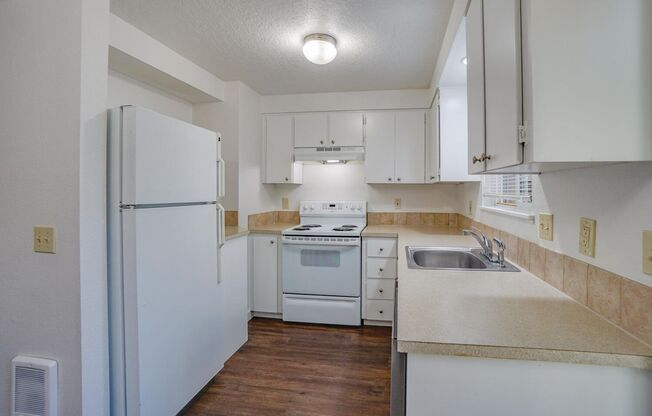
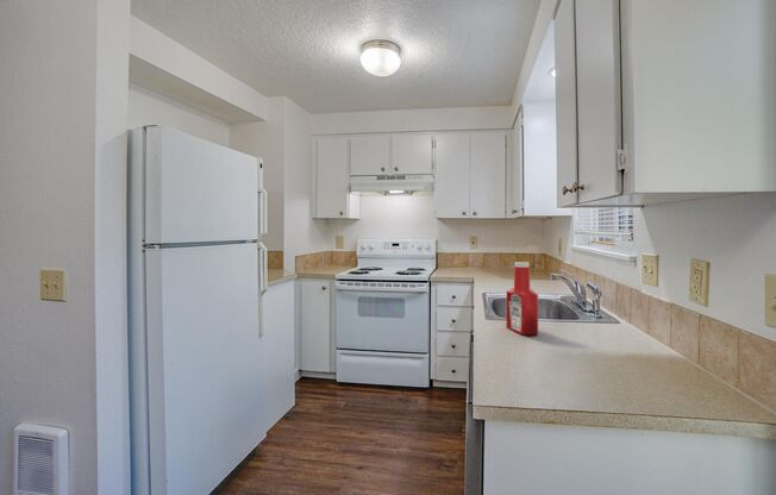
+ soap bottle (521, 296)
